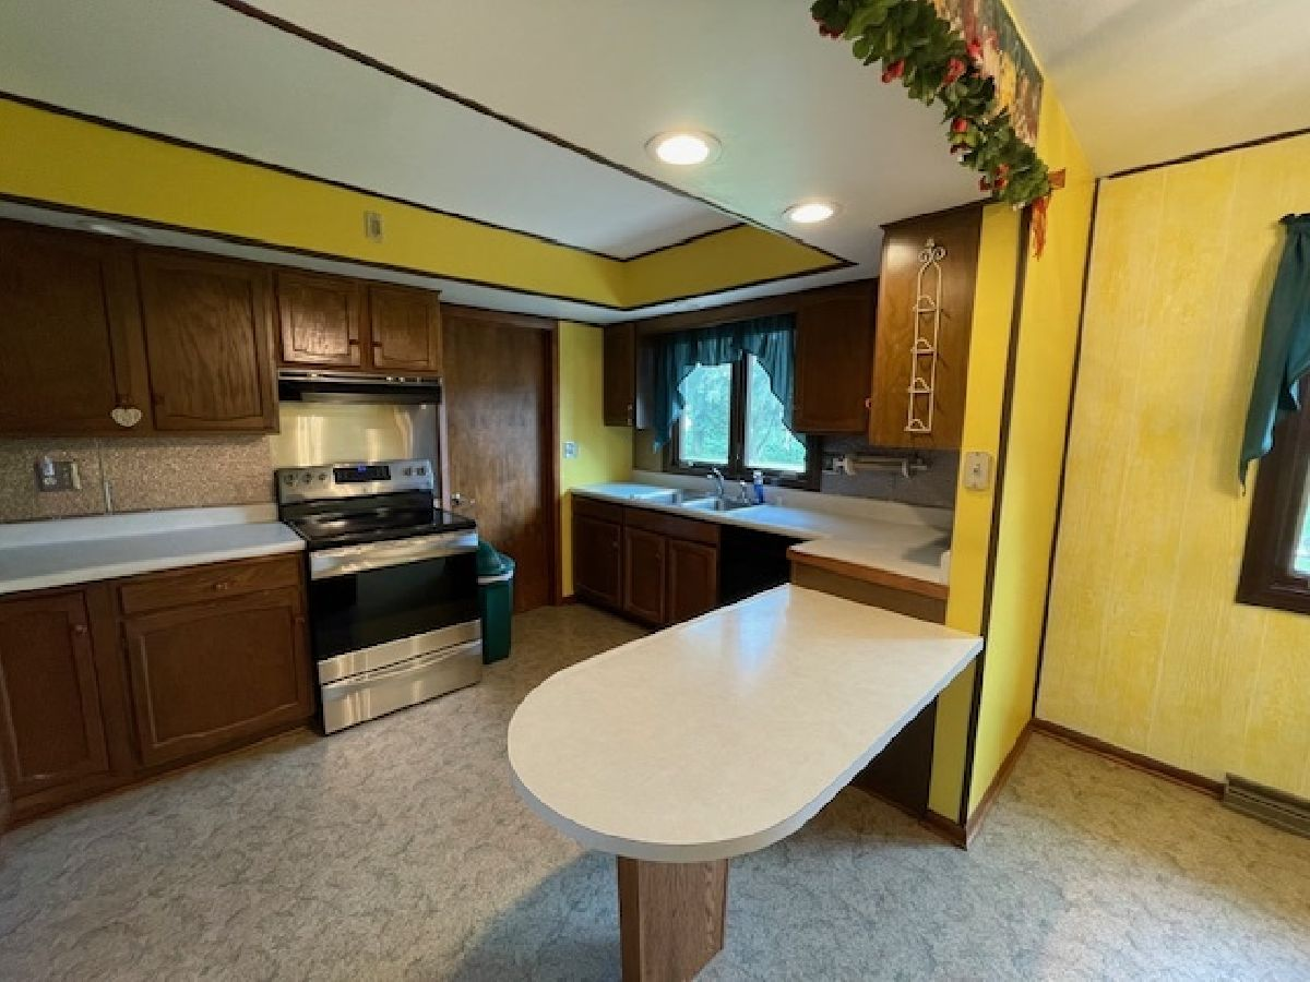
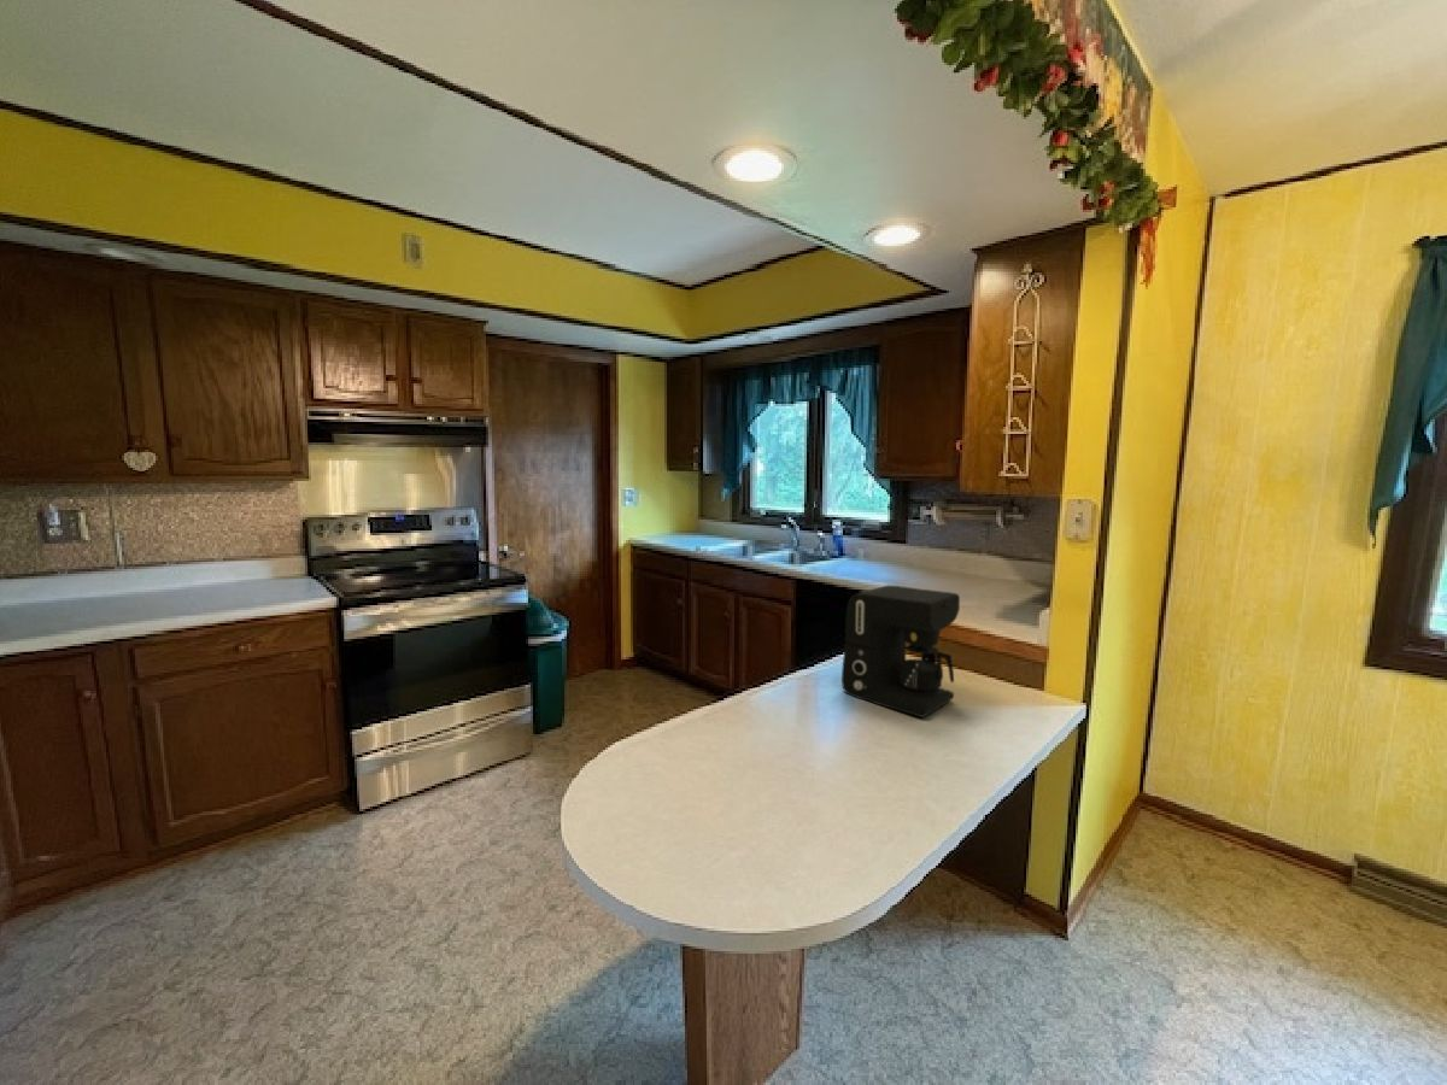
+ coffee maker (903, 645)
